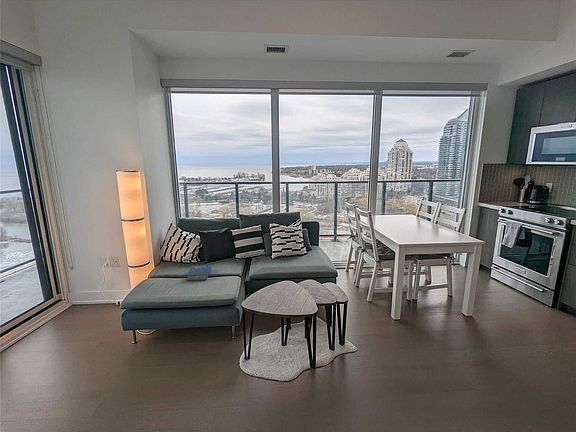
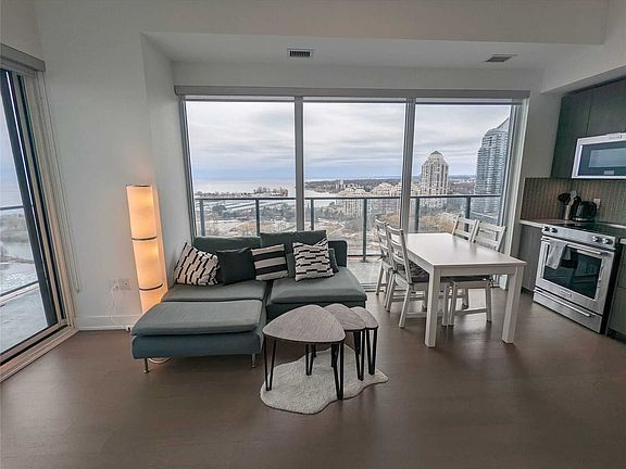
- book (199, 272)
